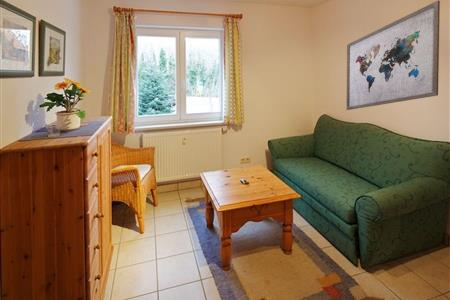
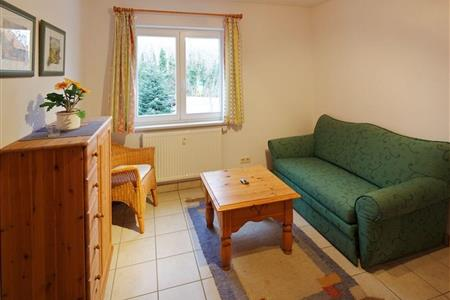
- wall art (384, 65)
